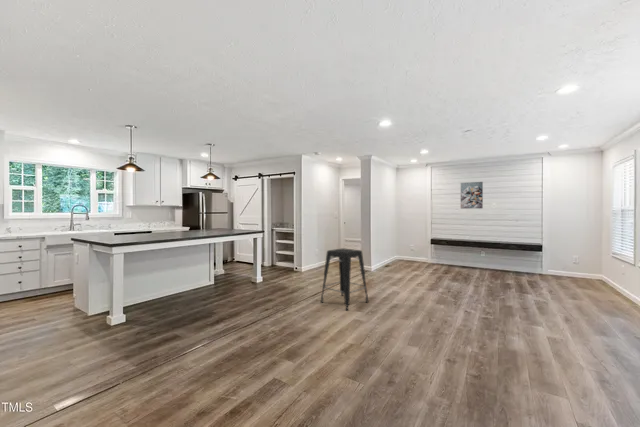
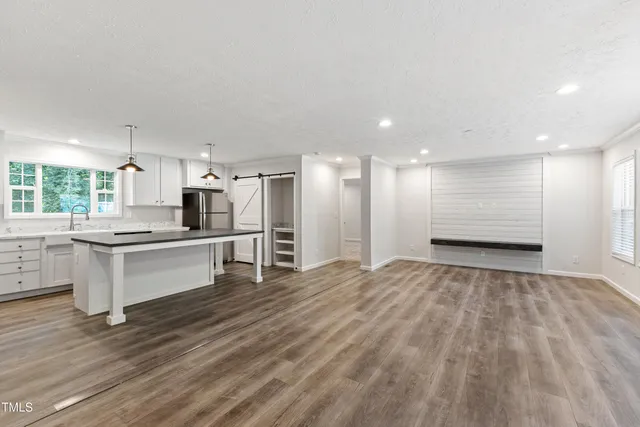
- wall art (471, 195)
- stool (344, 276)
